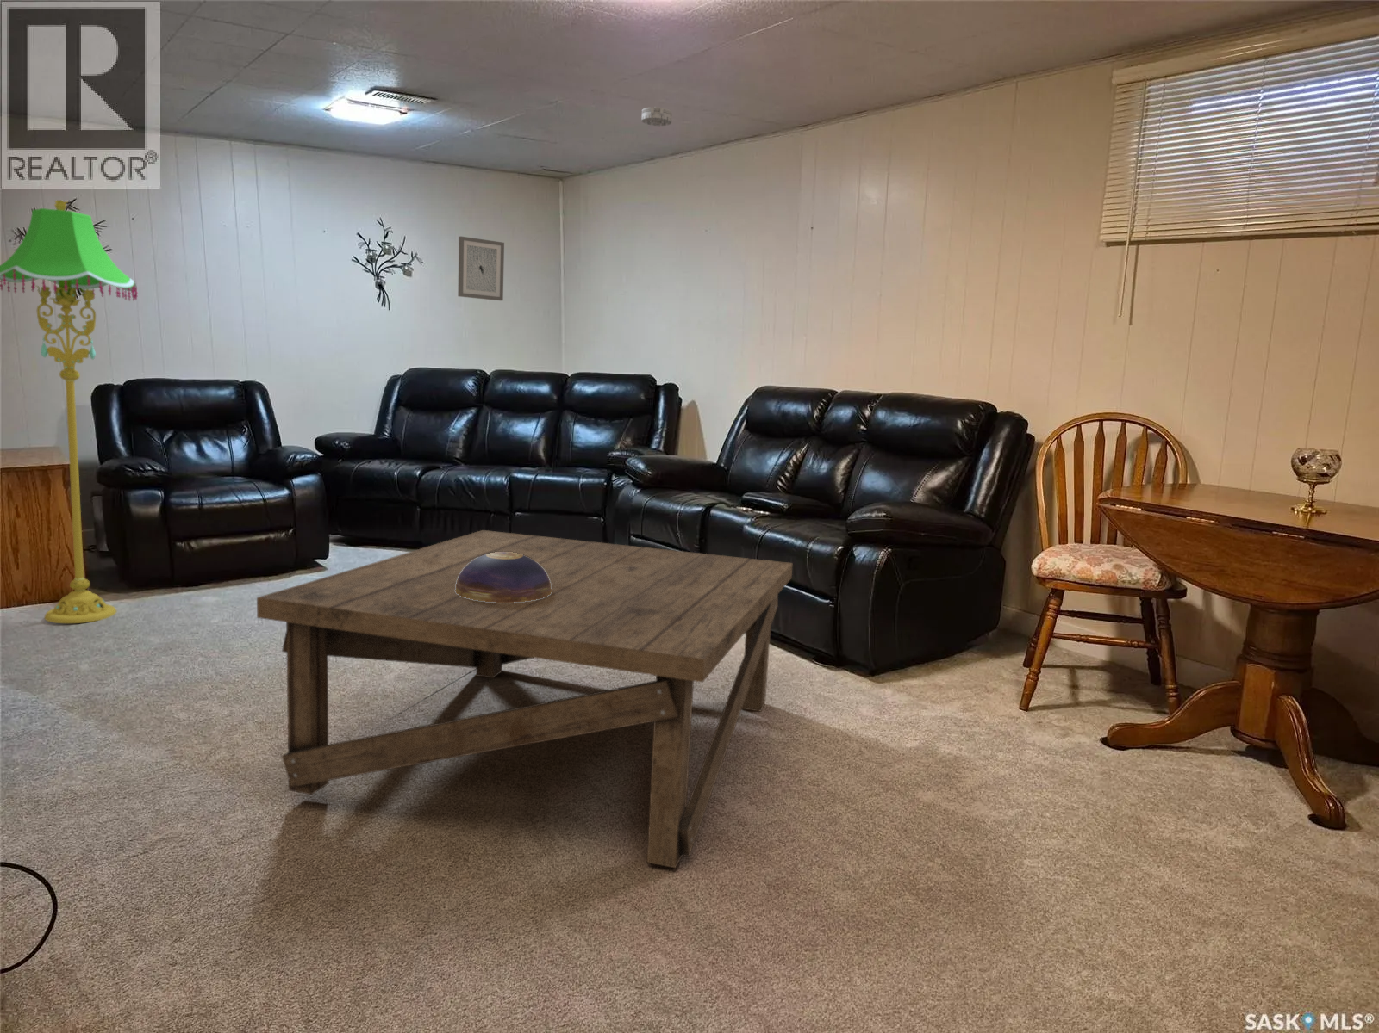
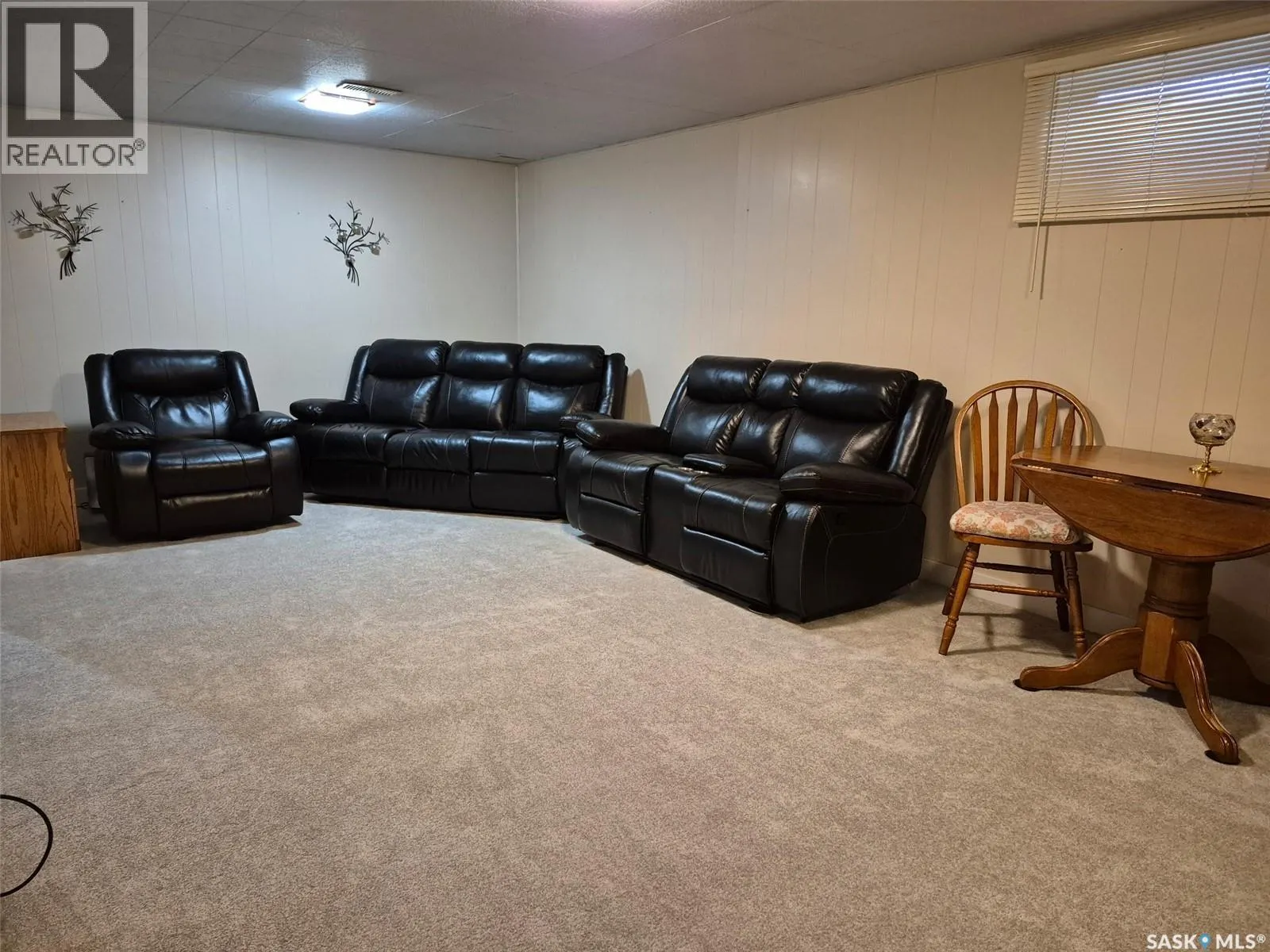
- floor lamp (72, 415)
- coffee table (561, 661)
- decorative bowl (504, 571)
- smoke detector (657, 115)
- wall art (481, 269)
